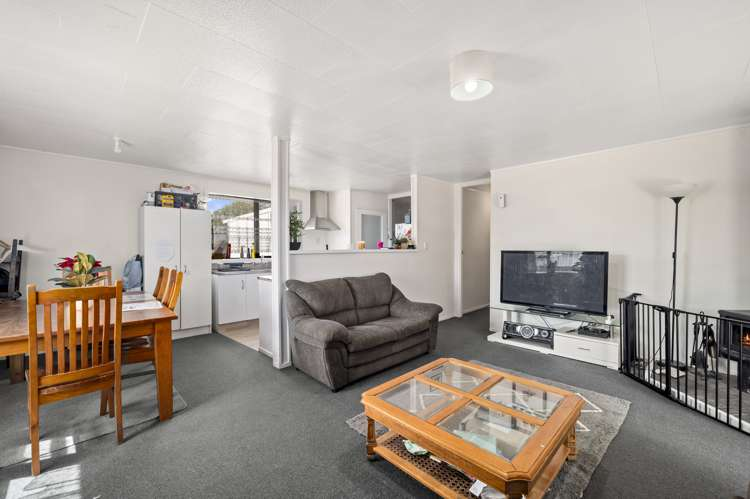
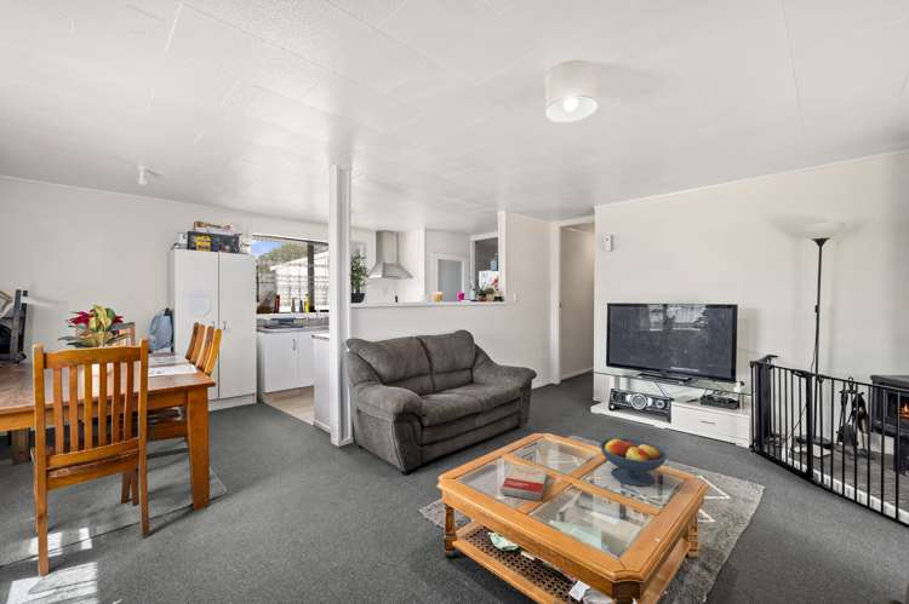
+ book (525, 481)
+ fruit bowl (631, 458)
